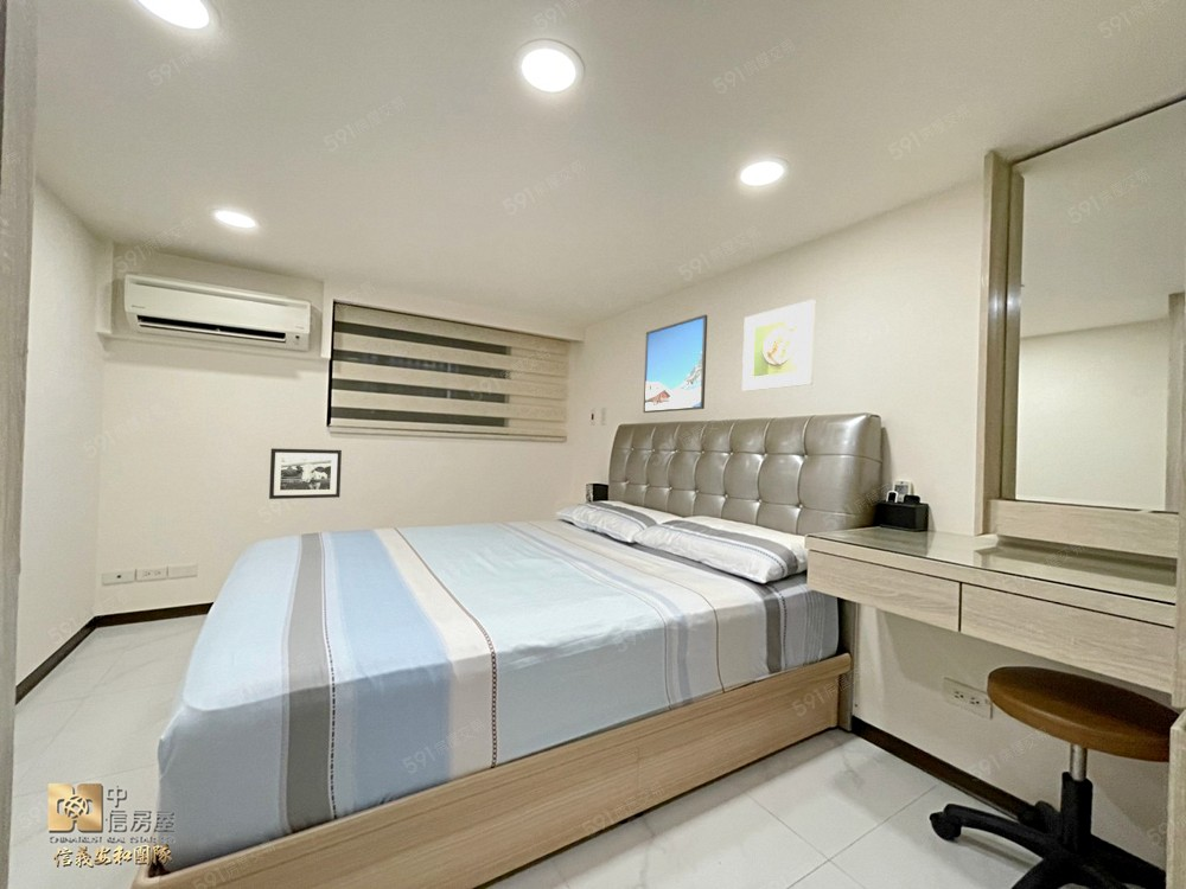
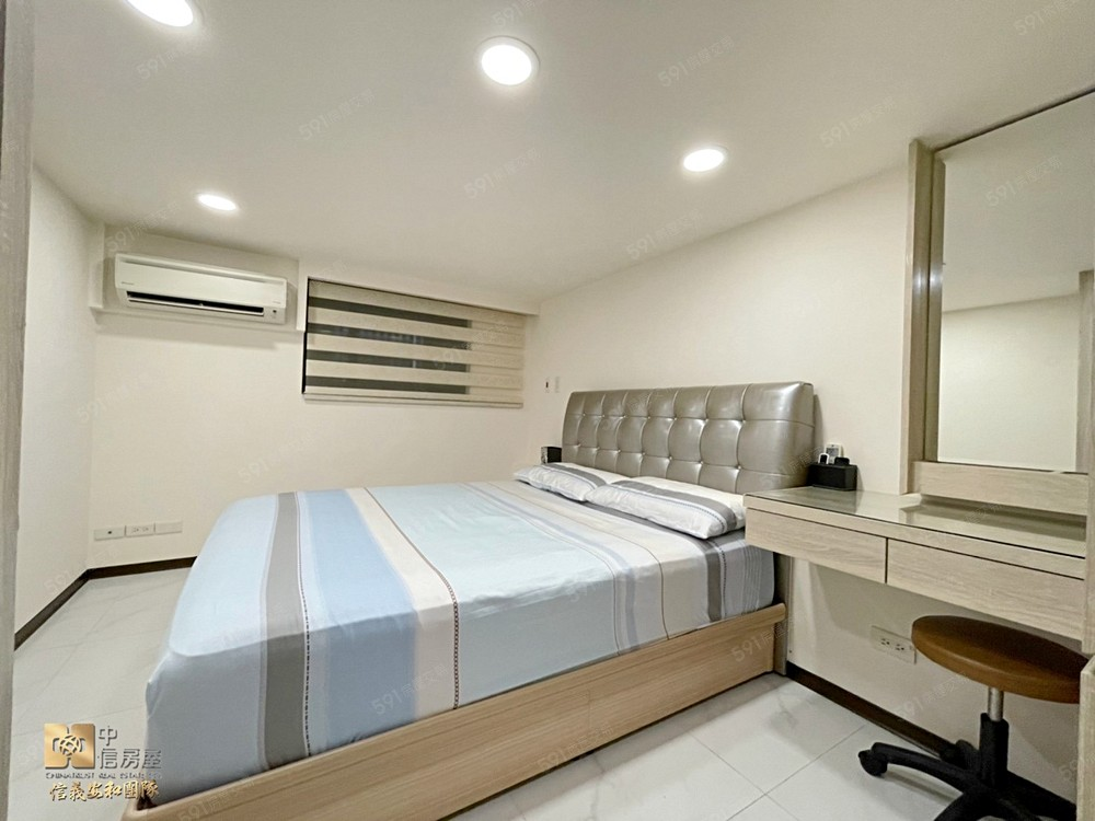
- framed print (776, 348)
- picture frame (306, 473)
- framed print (672, 367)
